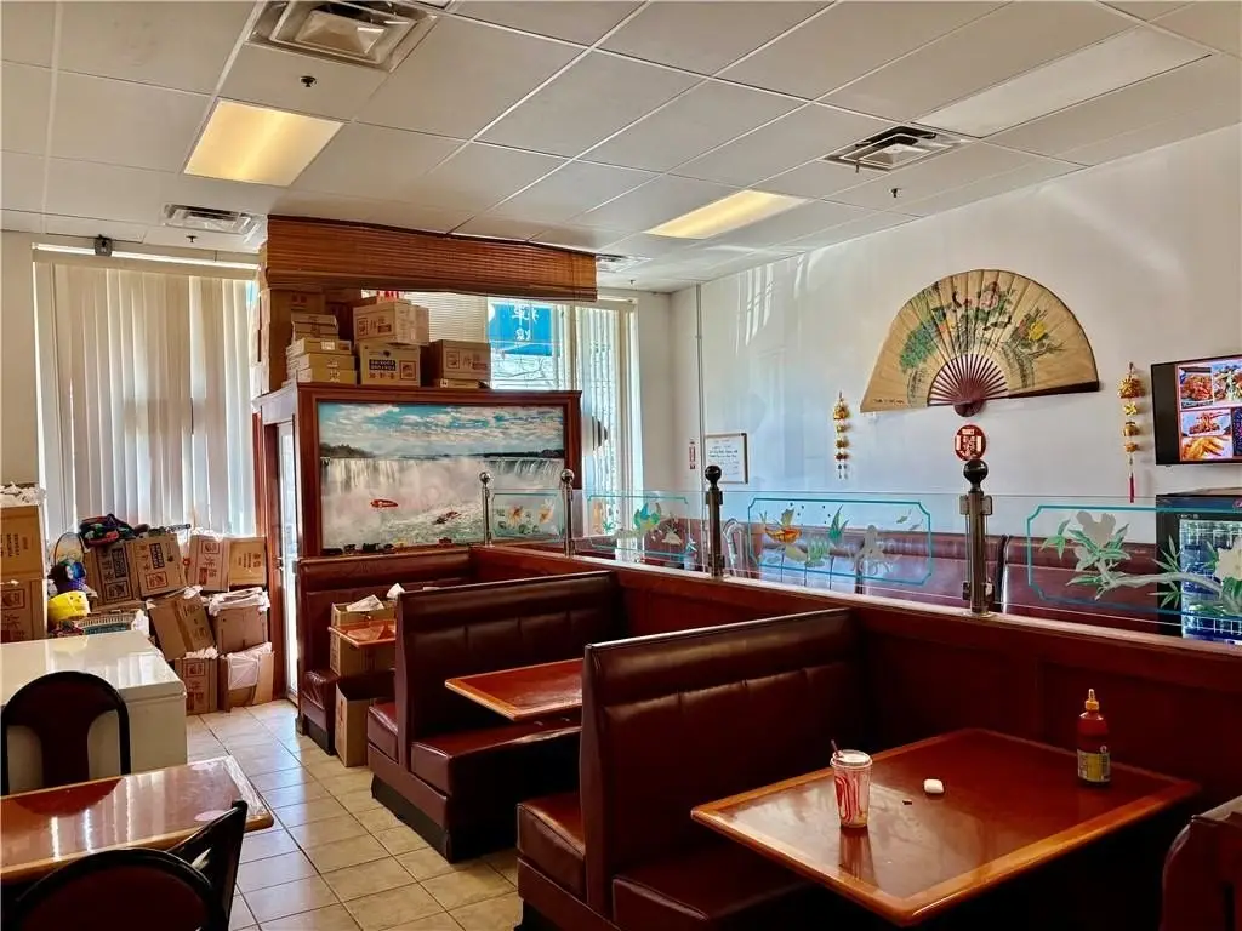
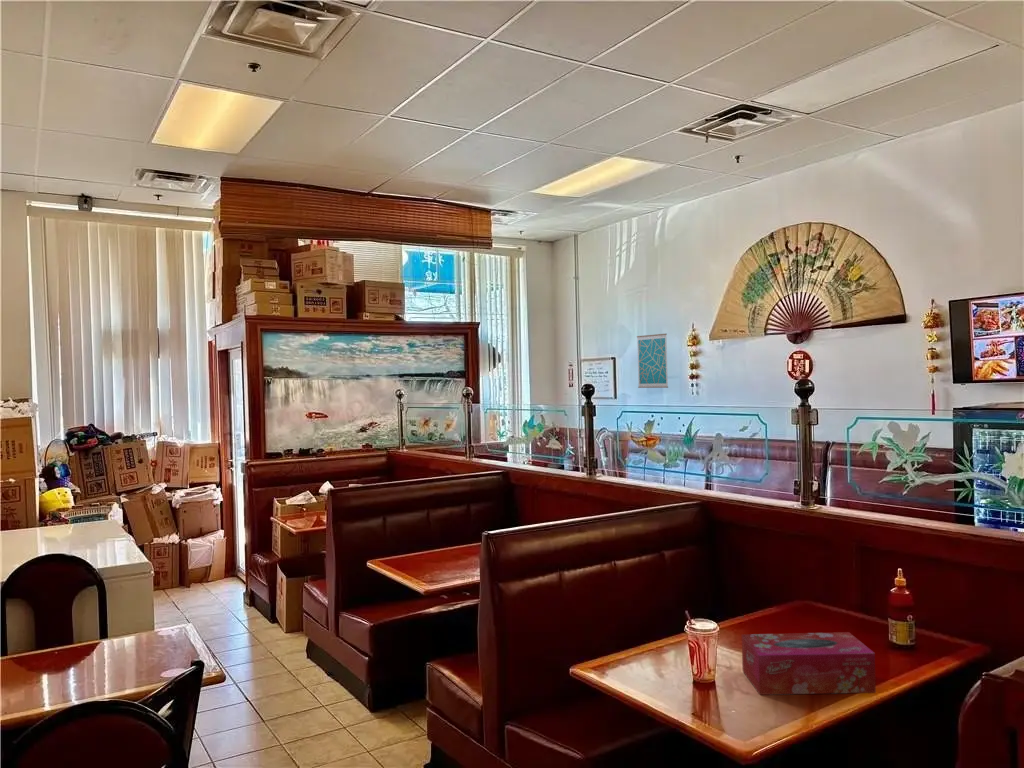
+ wall art (652, 361)
+ tissue box (805, 662)
